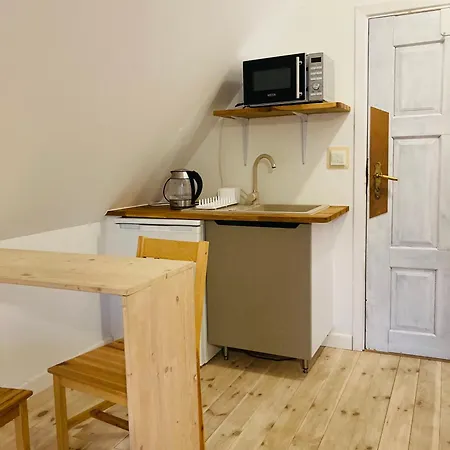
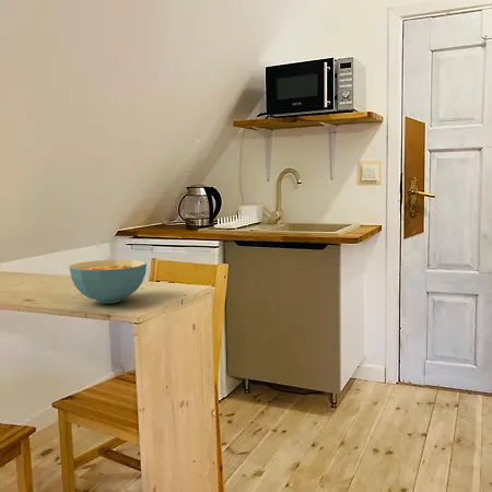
+ cereal bowl (108, 282)
